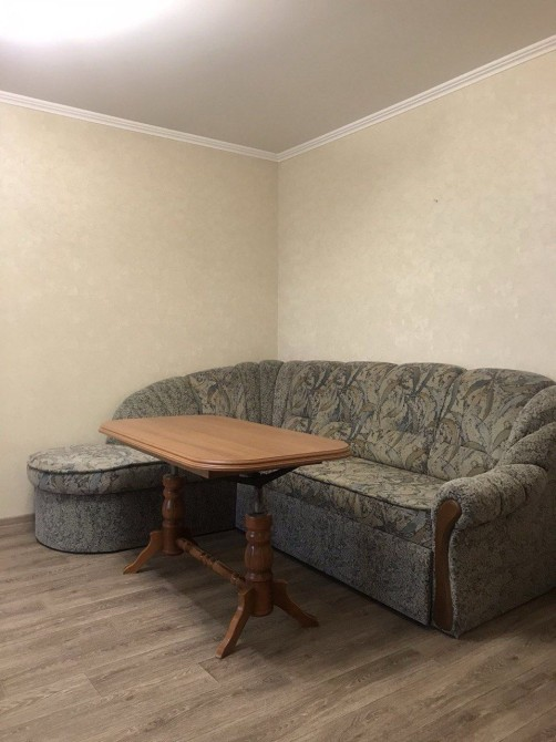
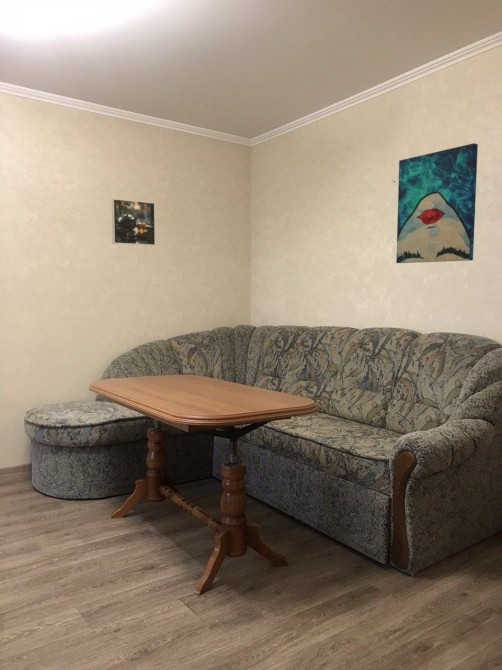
+ wall art (434, 207)
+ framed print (134, 222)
